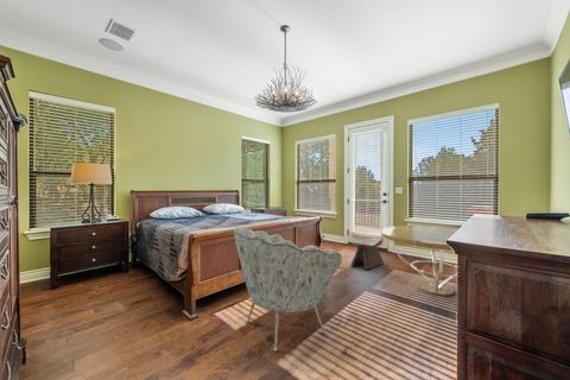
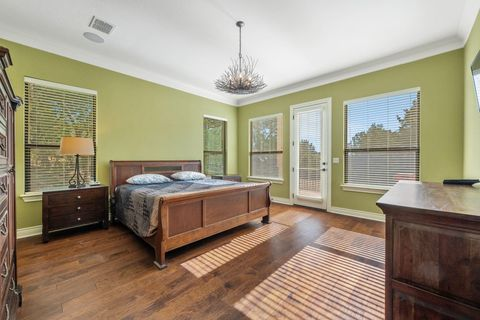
- coffee table (436, 261)
- stool (367, 252)
- armchair (280, 277)
